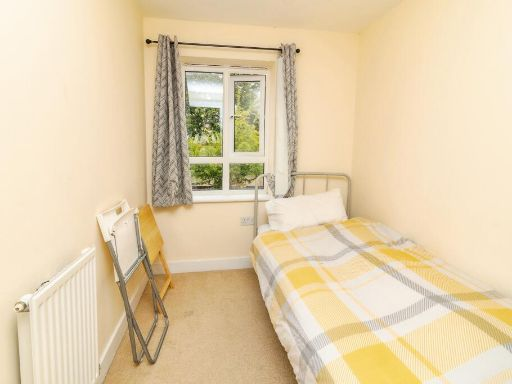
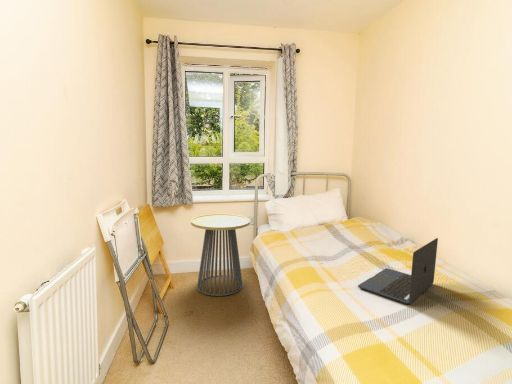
+ side table (220, 253)
+ laptop (394, 270)
